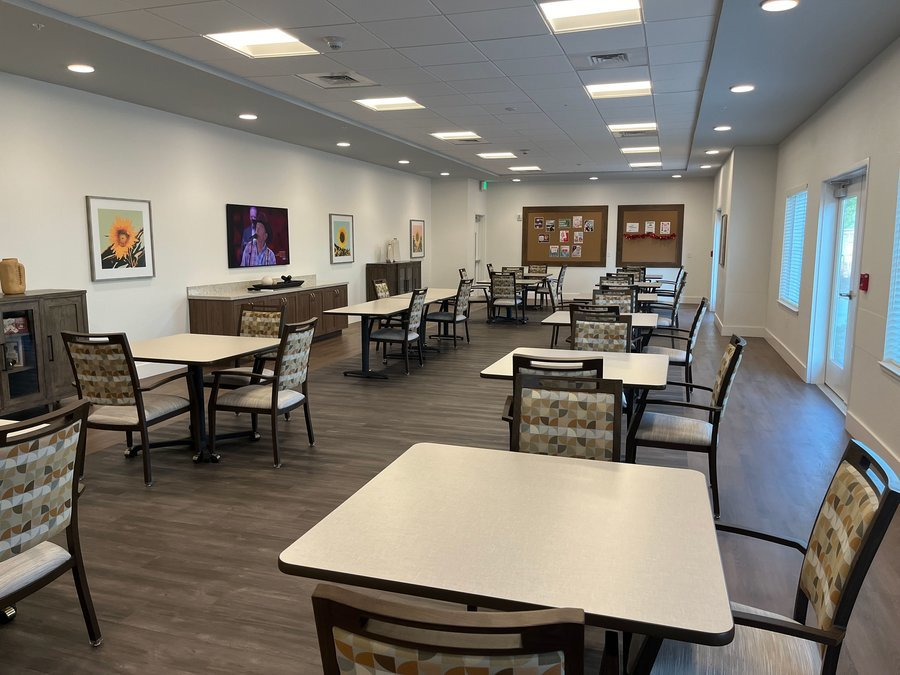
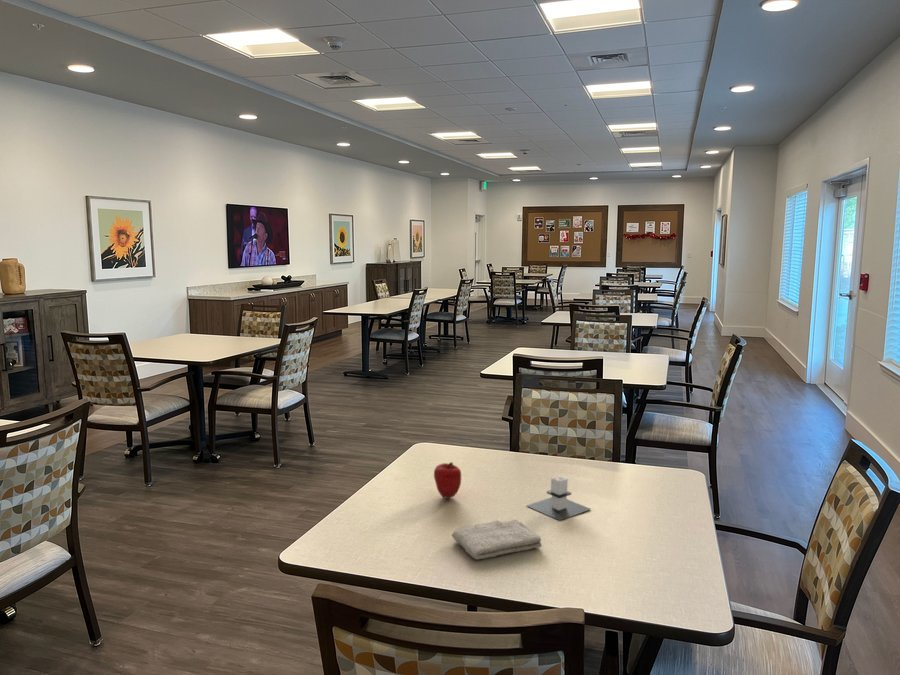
+ architectural model (558, 492)
+ apple (447, 479)
+ washcloth (497, 537)
